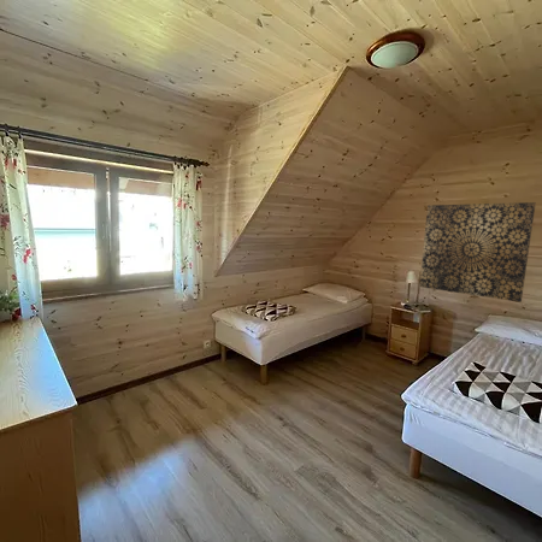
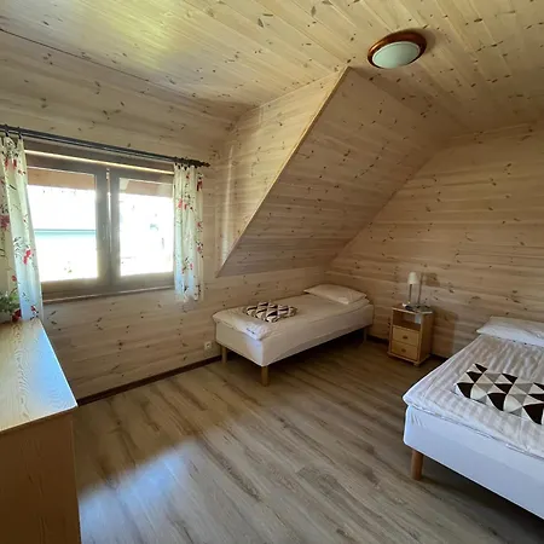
- wall art (470, 249)
